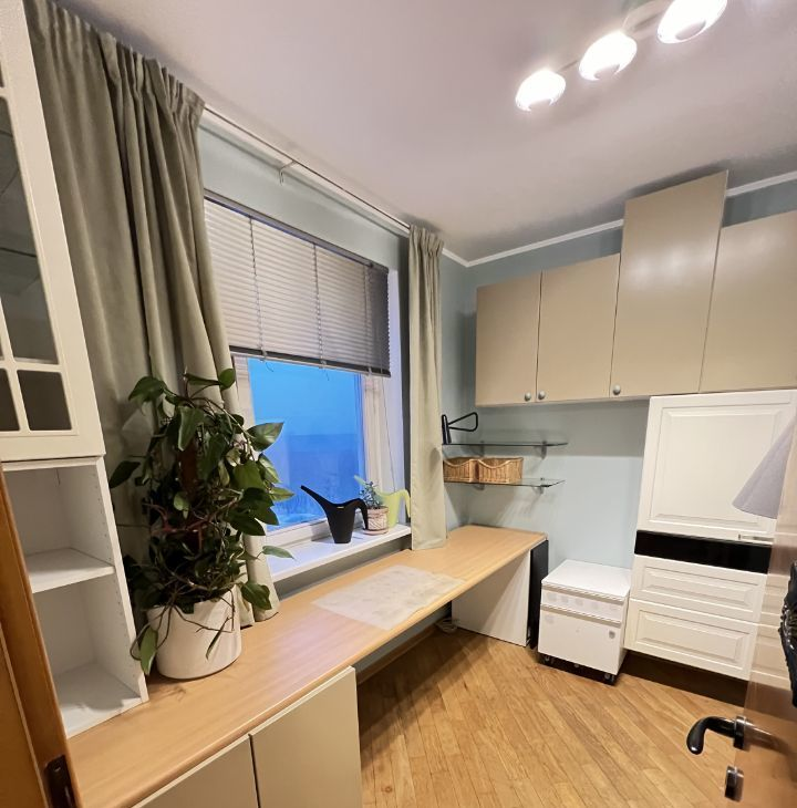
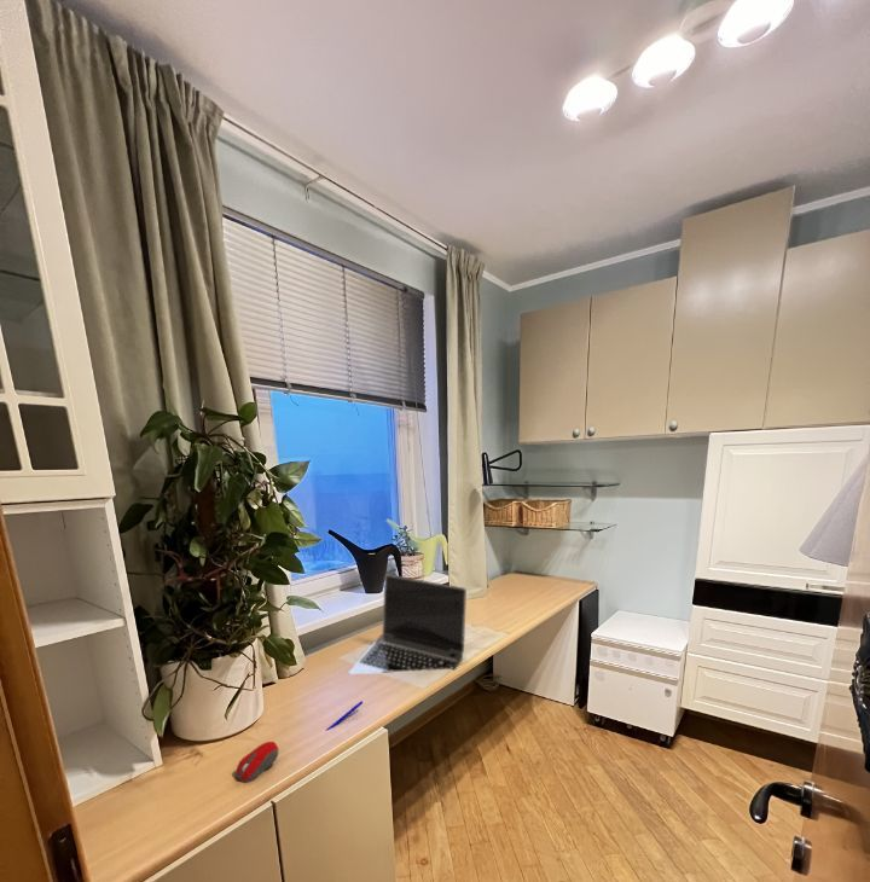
+ pen (342, 718)
+ computer mouse (257, 759)
+ laptop (408, 631)
